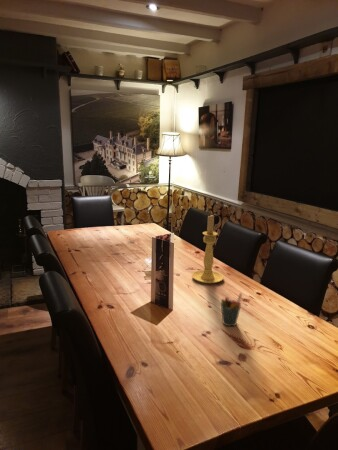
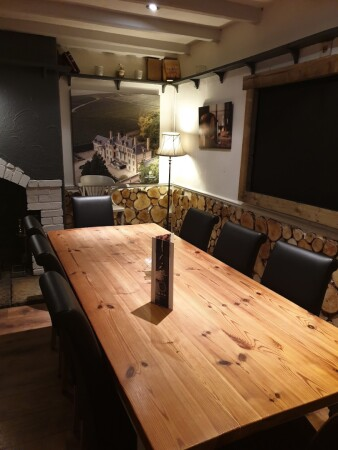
- pen holder (230, 308)
- candle holder (209, 247)
